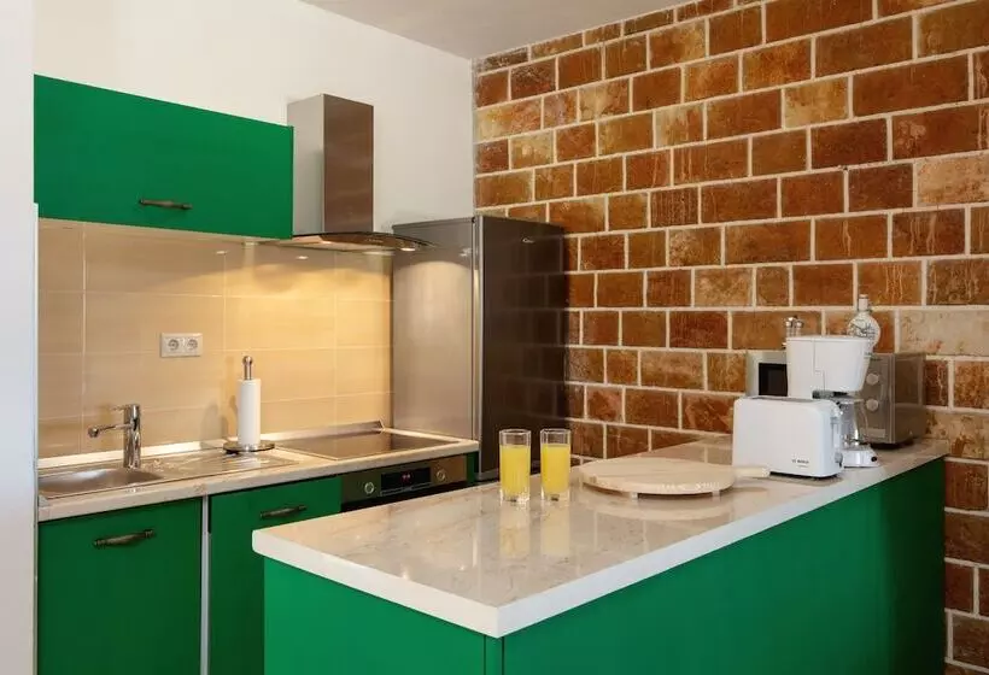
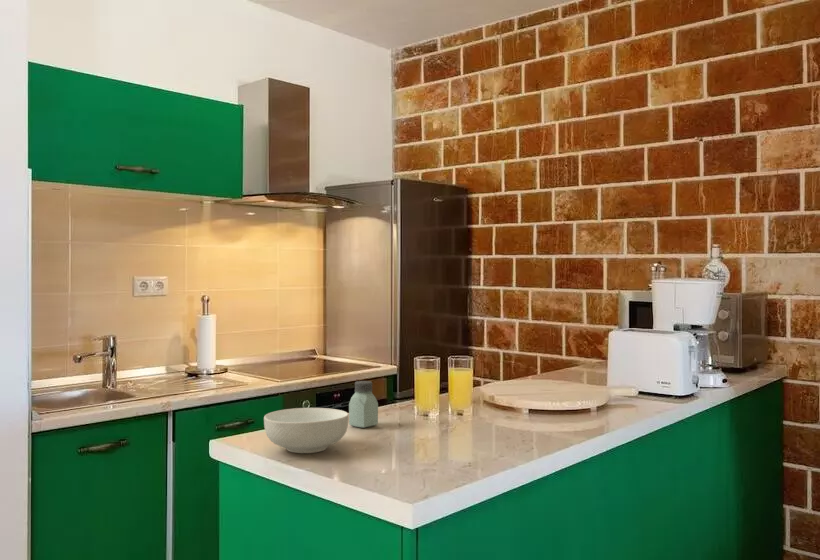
+ saltshaker (363, 403)
+ cereal bowl (306, 431)
